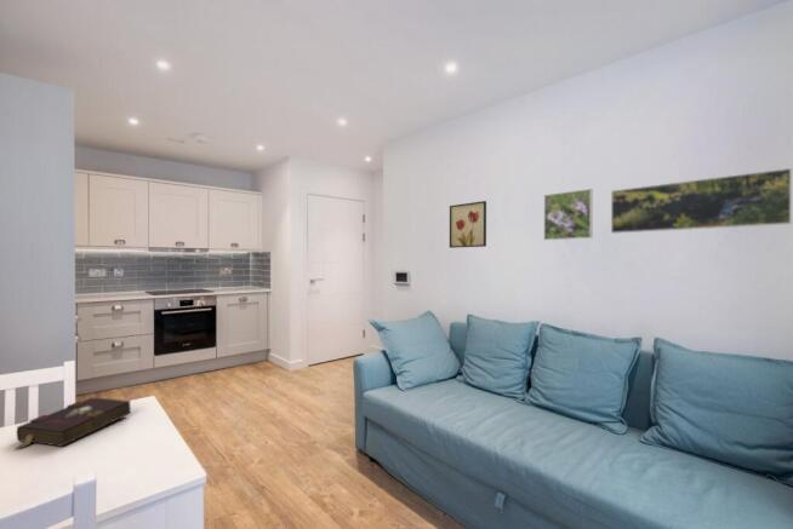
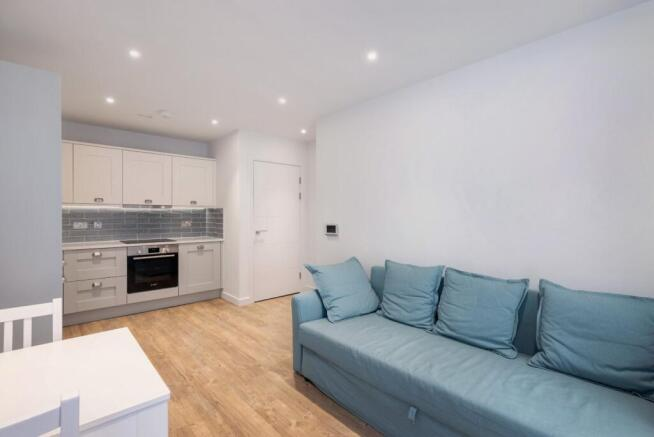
- wall art (467, 225)
- book (72, 420)
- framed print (689, 205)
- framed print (566, 215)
